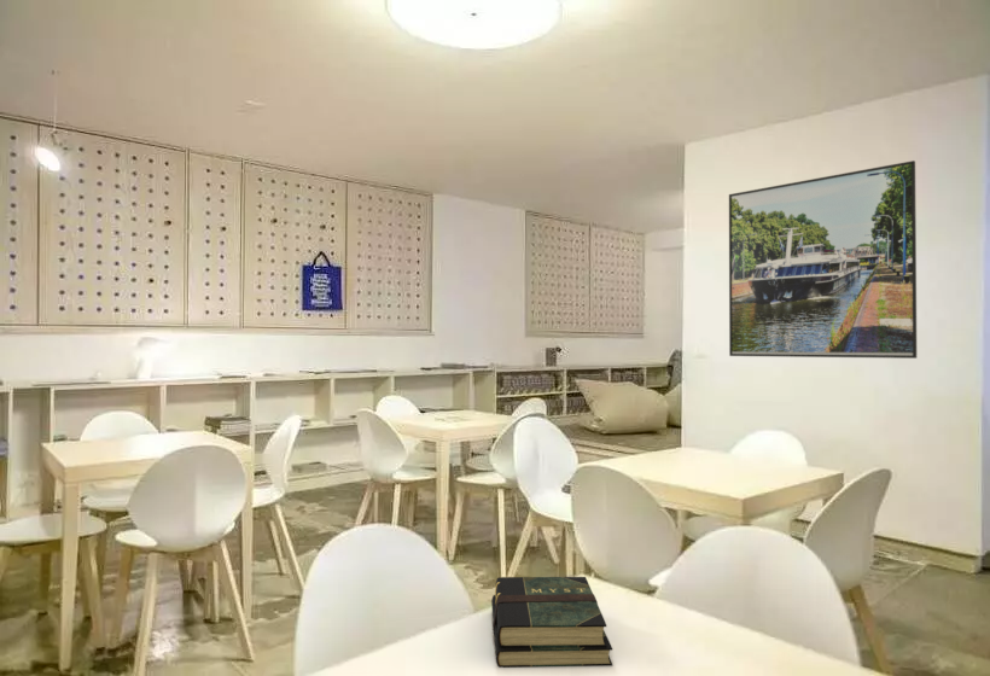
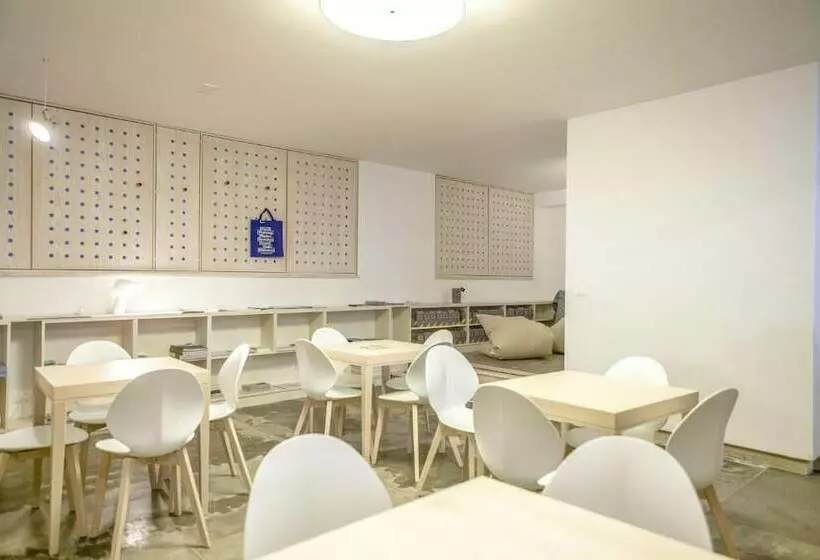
- book (546, 616)
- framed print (813, 268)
